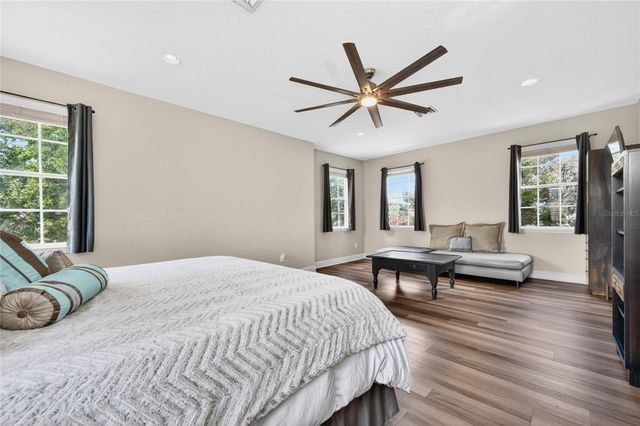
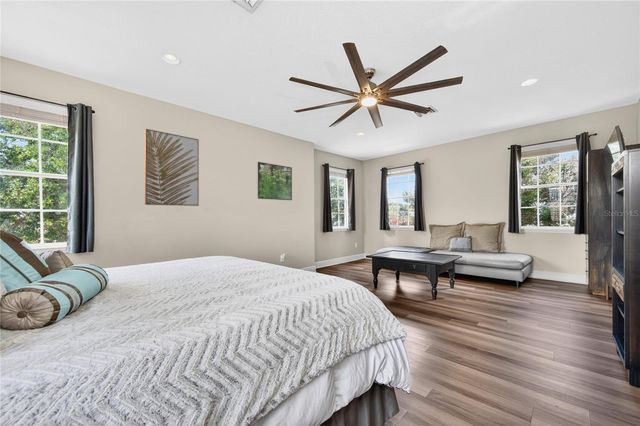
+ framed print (275, 182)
+ wall art (173, 169)
